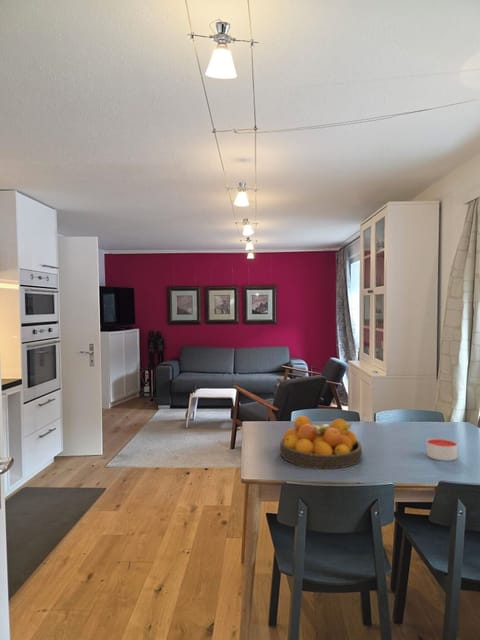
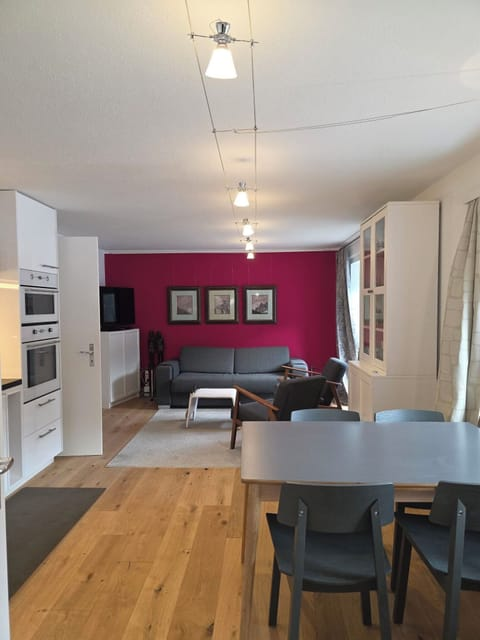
- candle (441, 448)
- fruit bowl (320, 437)
